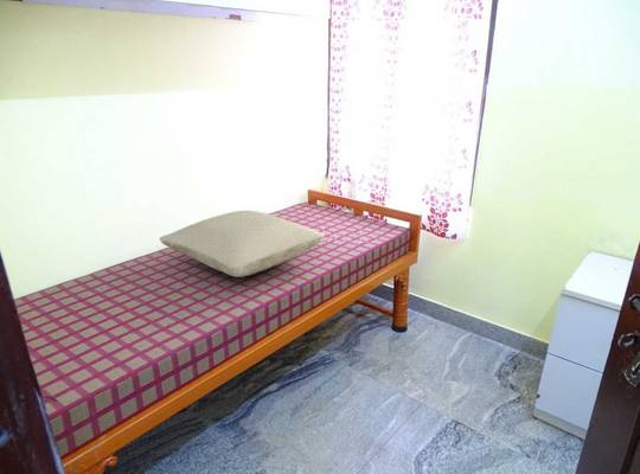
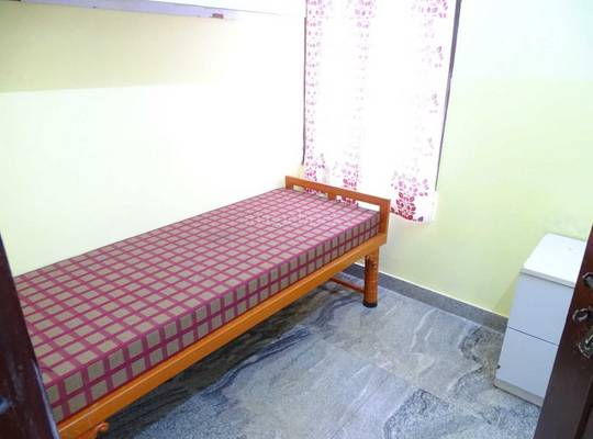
- pillow (243, 243)
